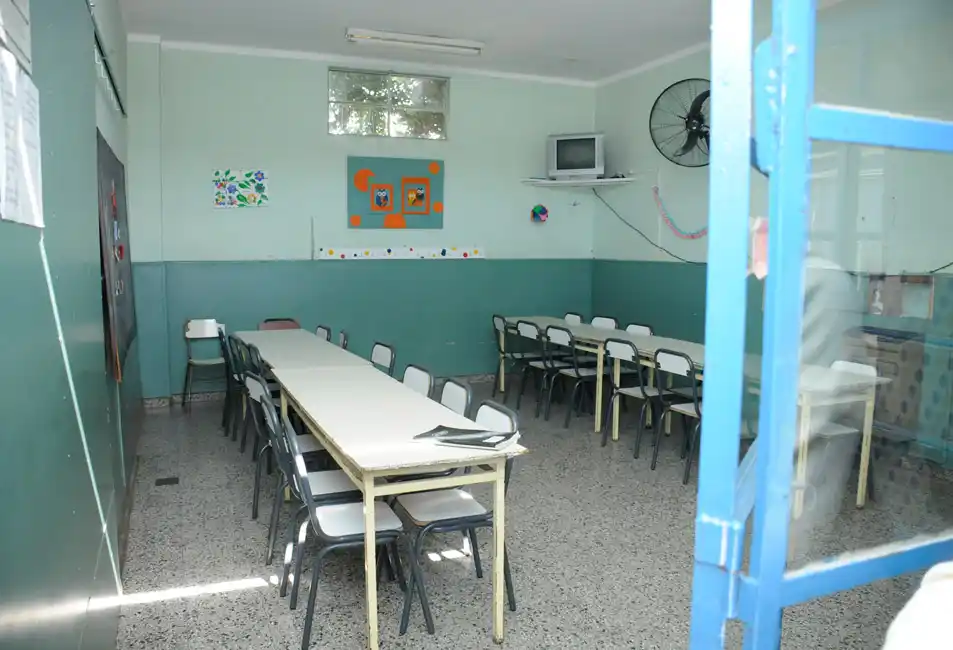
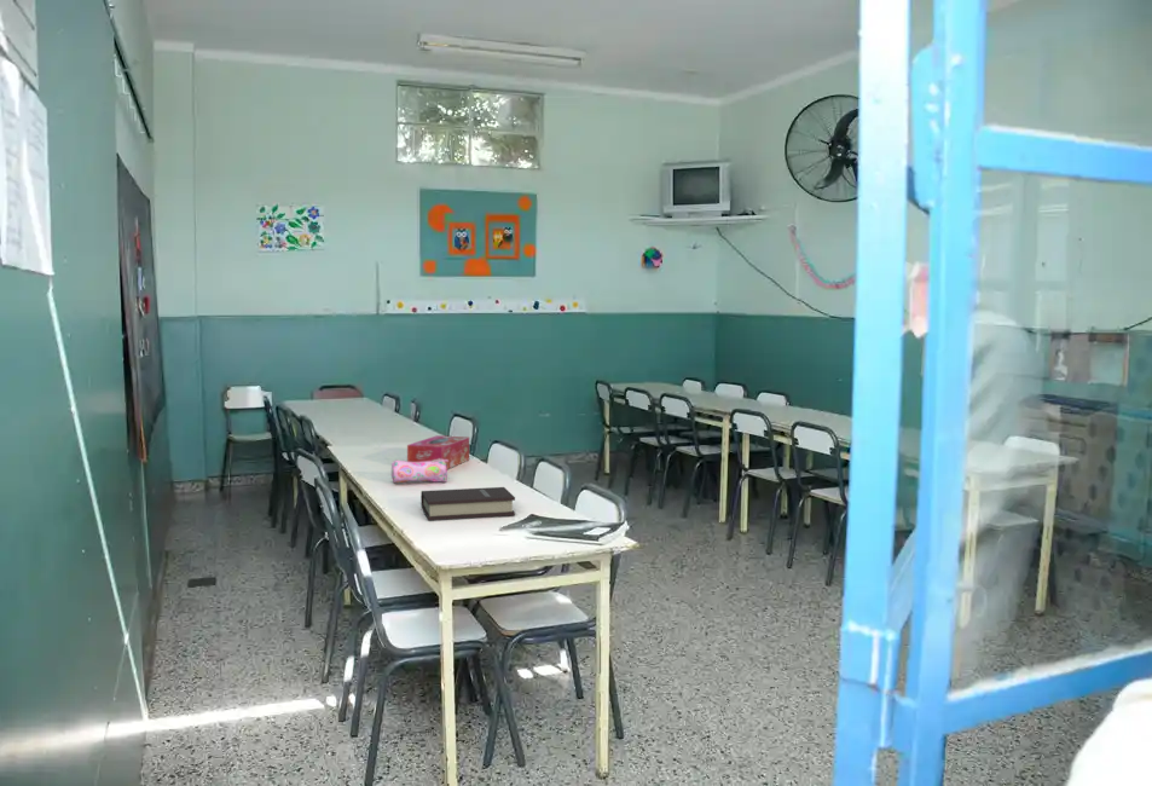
+ tissue box (439, 452)
+ book (467, 502)
+ pencil case (419, 470)
